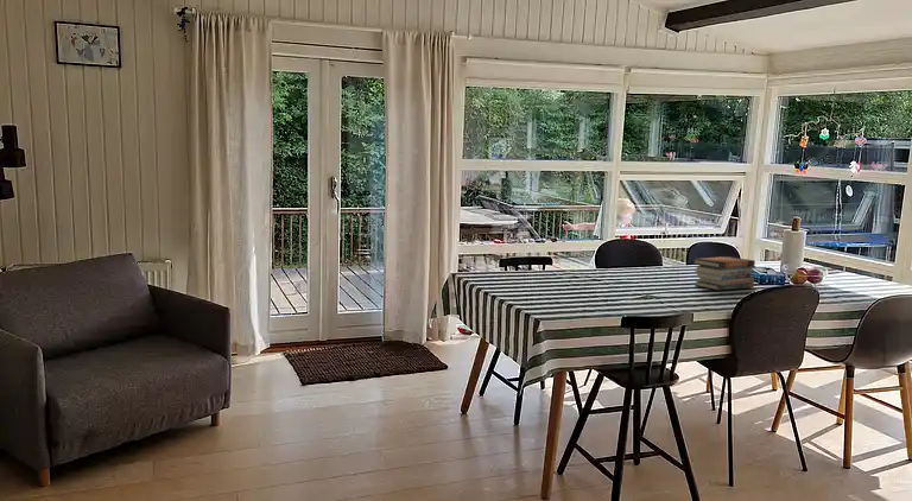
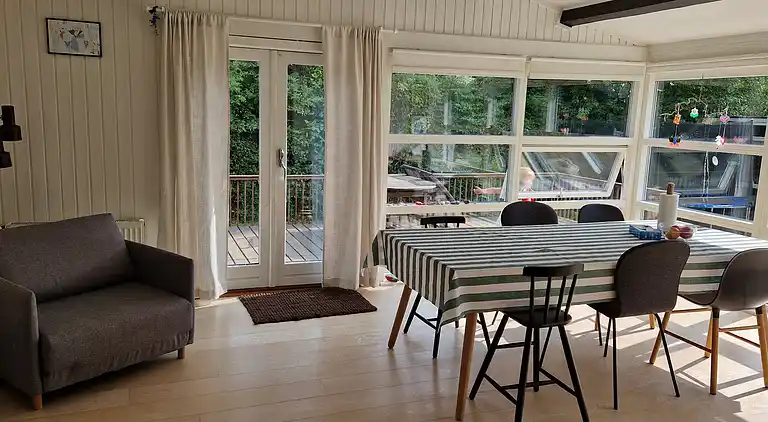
- book stack (723, 273)
